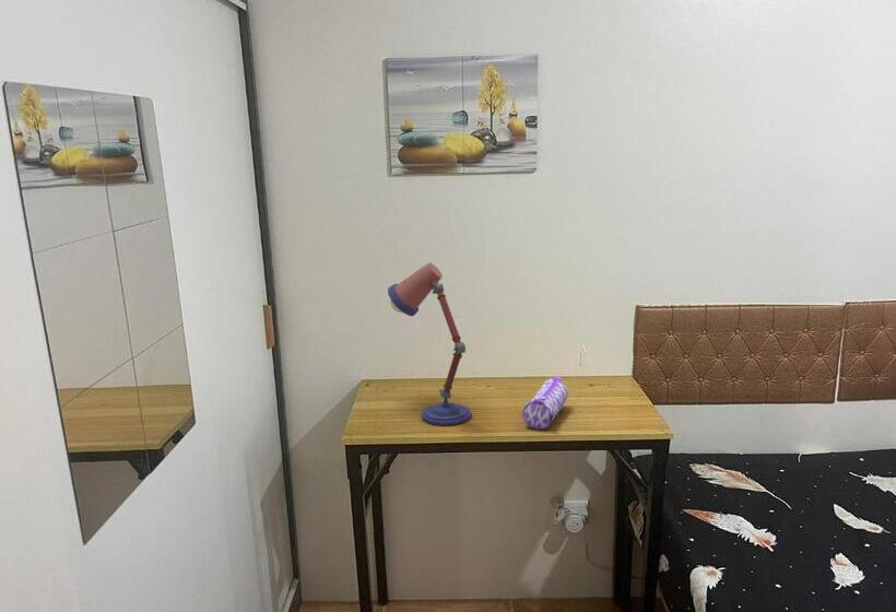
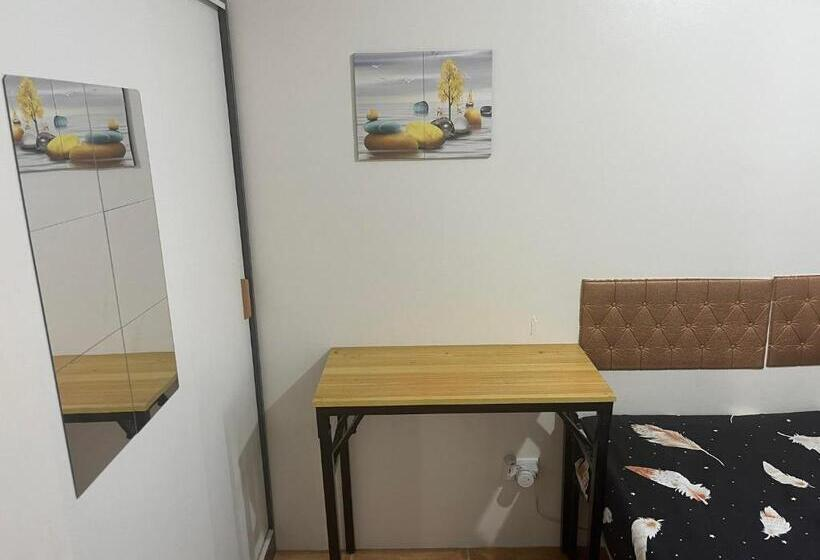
- pencil case (545, 401)
- desk lamp (450, 332)
